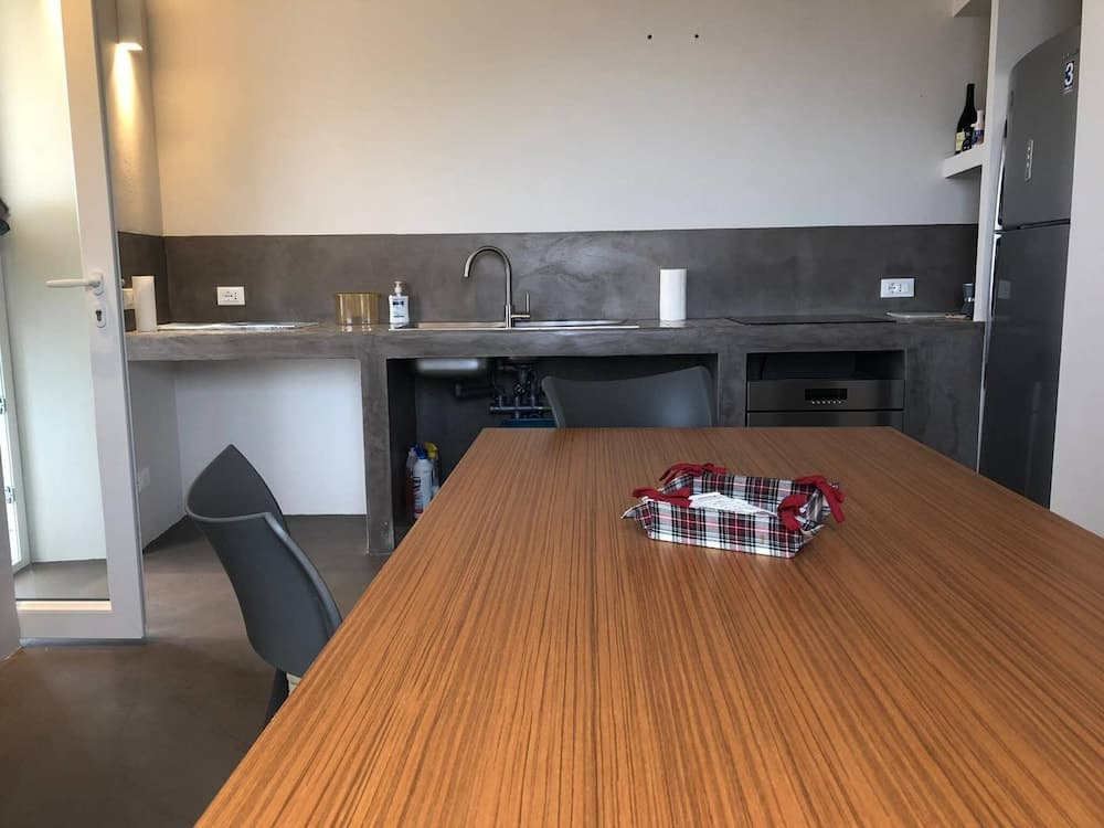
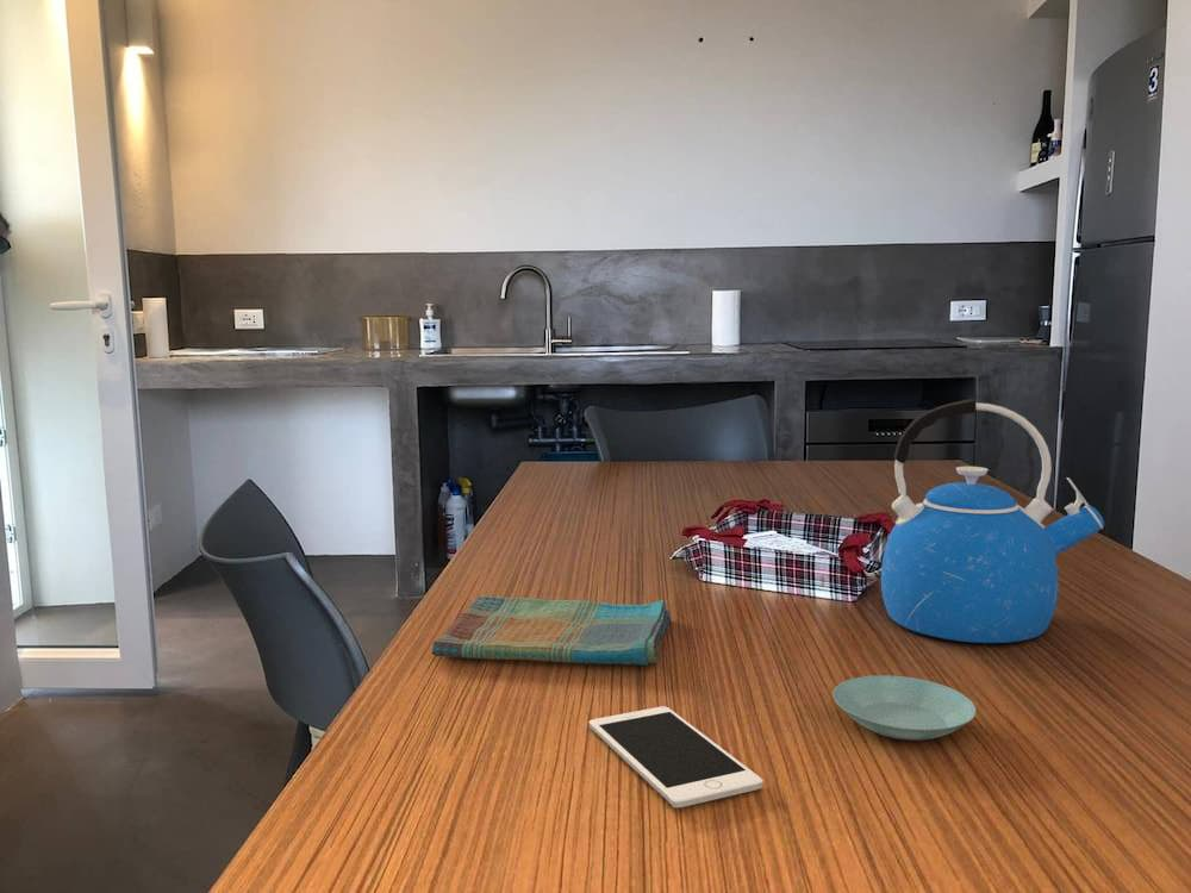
+ cell phone (669, 751)
+ saucer (902, 712)
+ dish towel (557, 626)
+ kettle (991, 512)
